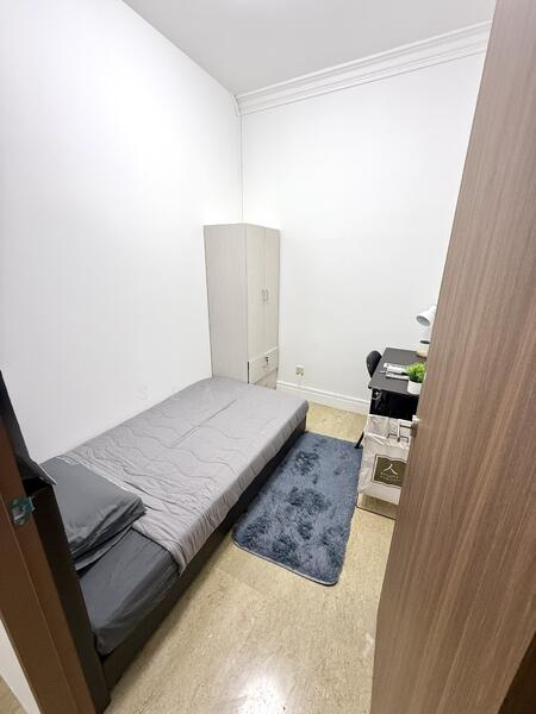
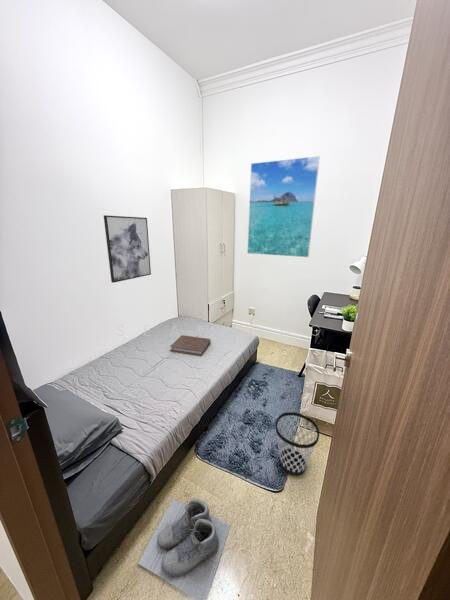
+ wall art (130, 248)
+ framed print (279, 210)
+ boots (186, 531)
+ wastebasket (294, 445)
+ book (191, 344)
